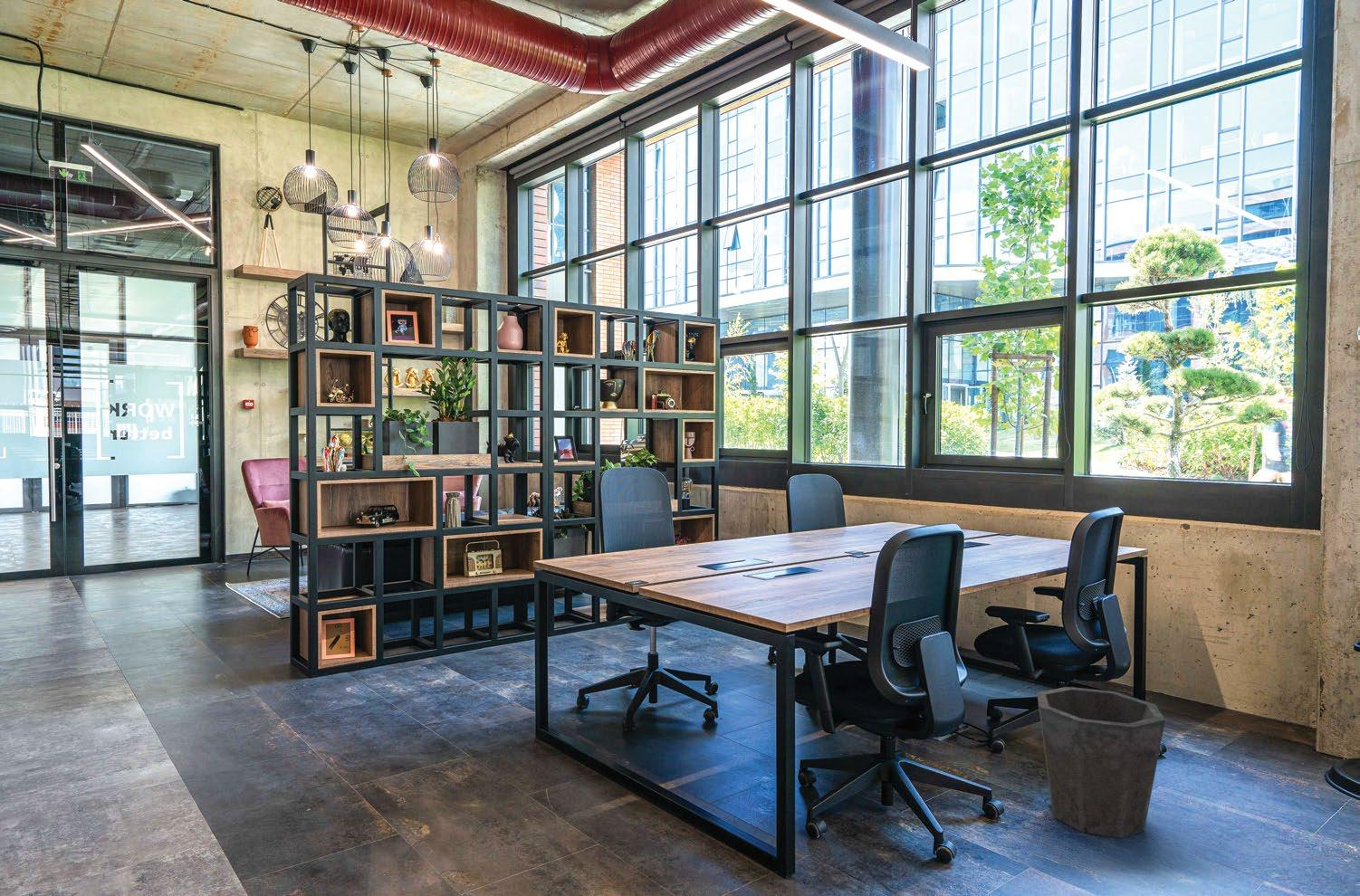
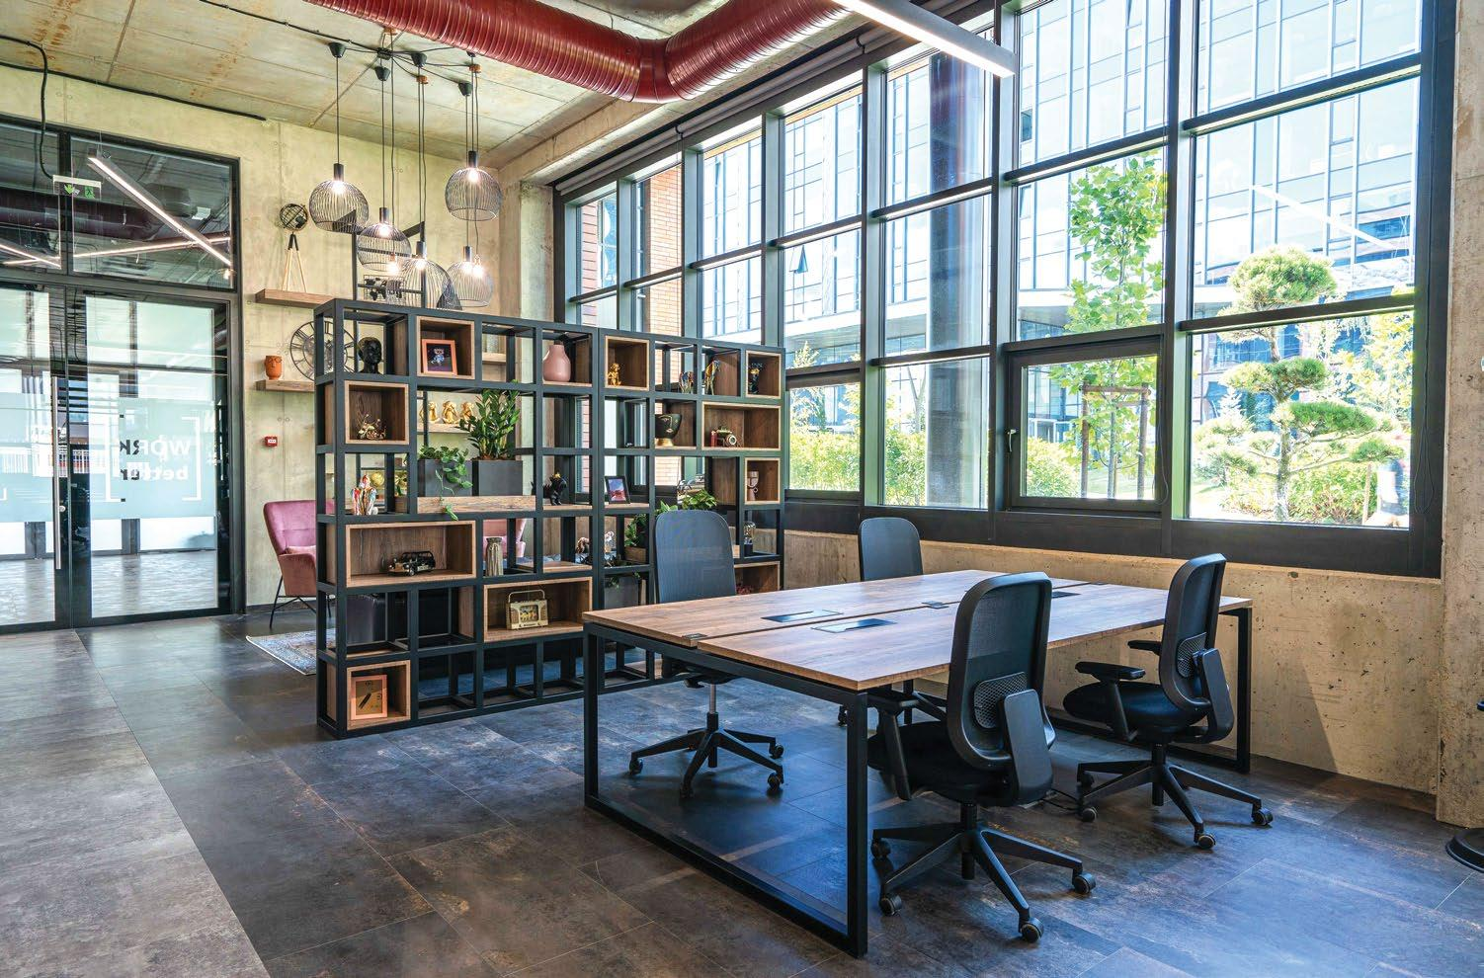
- waste bin (1097, 761)
